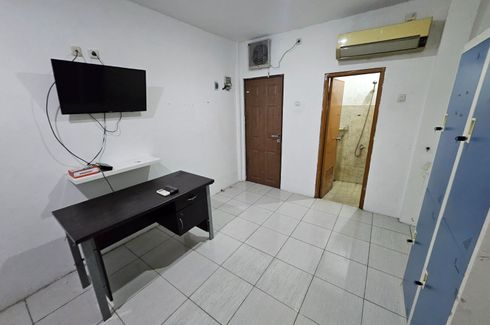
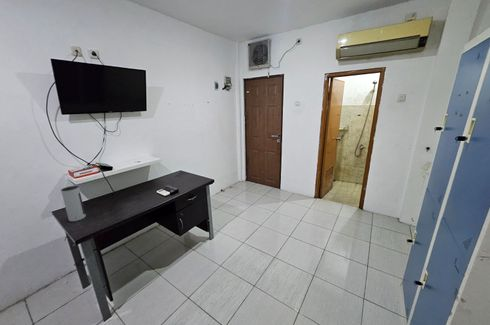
+ speaker (73, 203)
